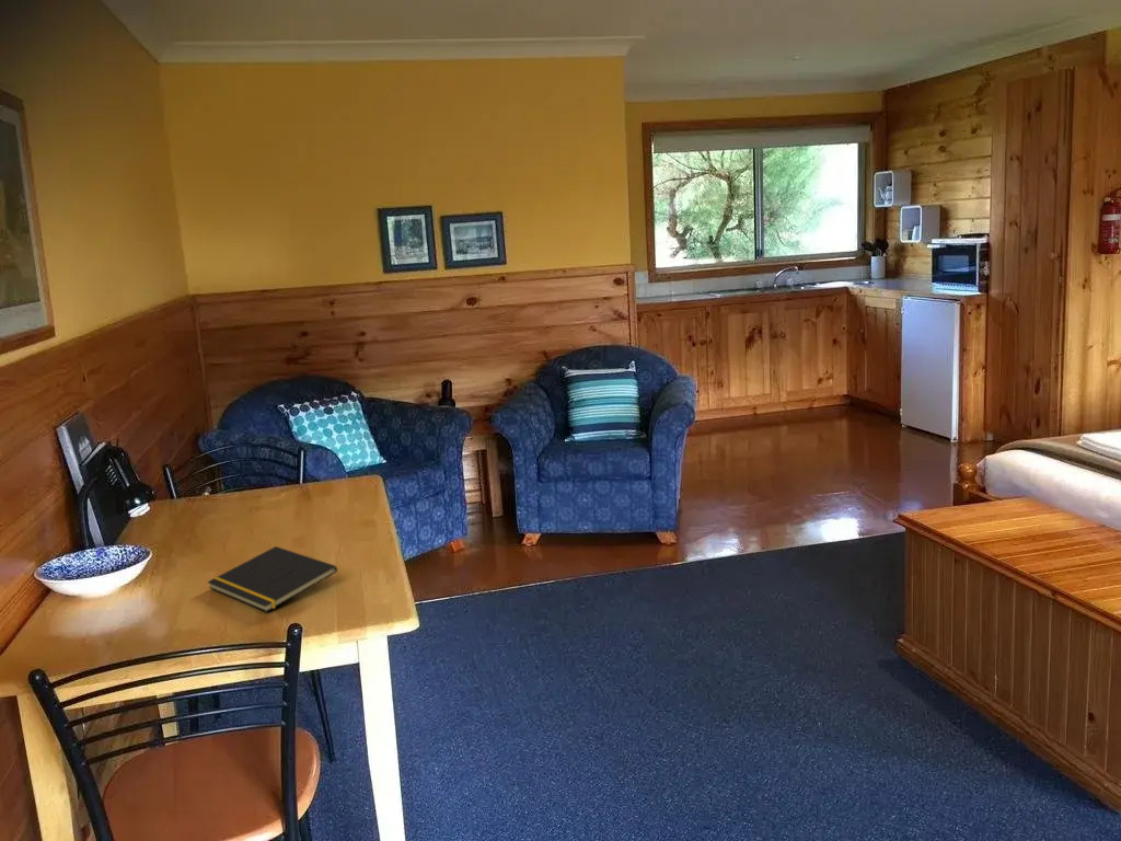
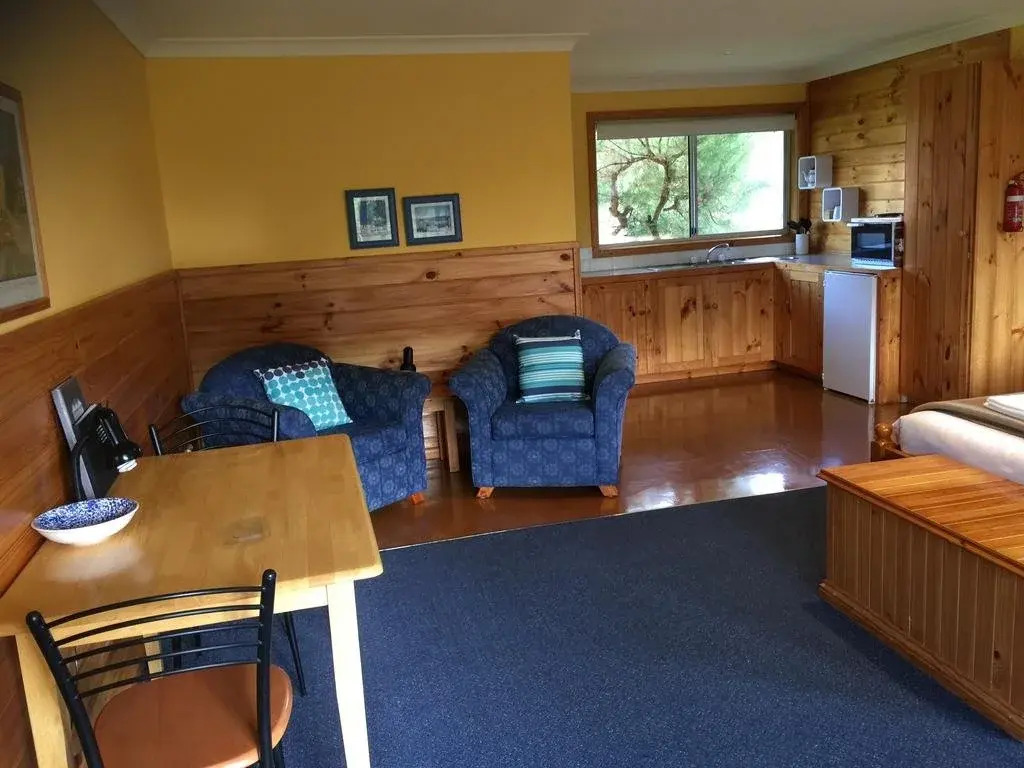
- notepad (271, 576)
